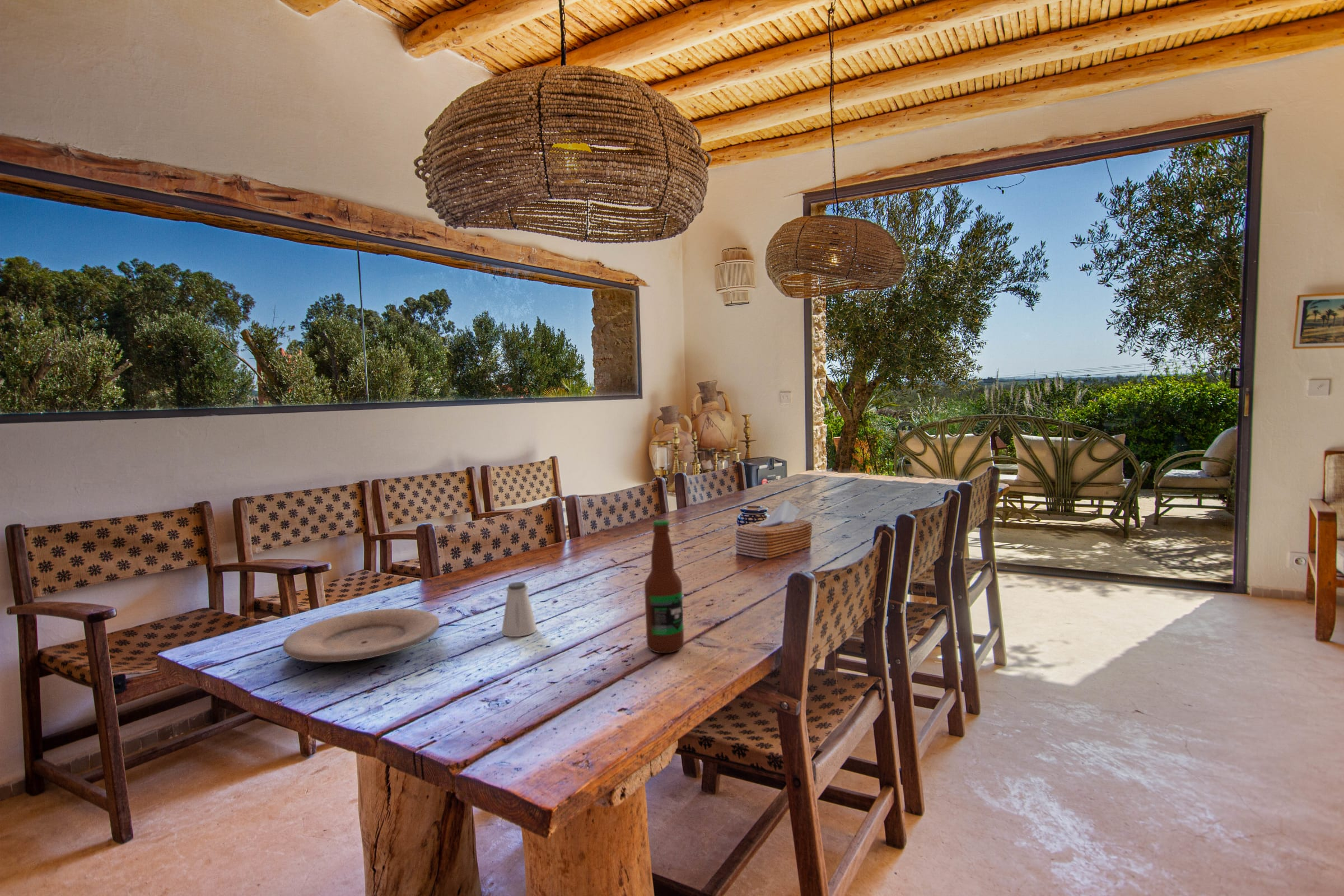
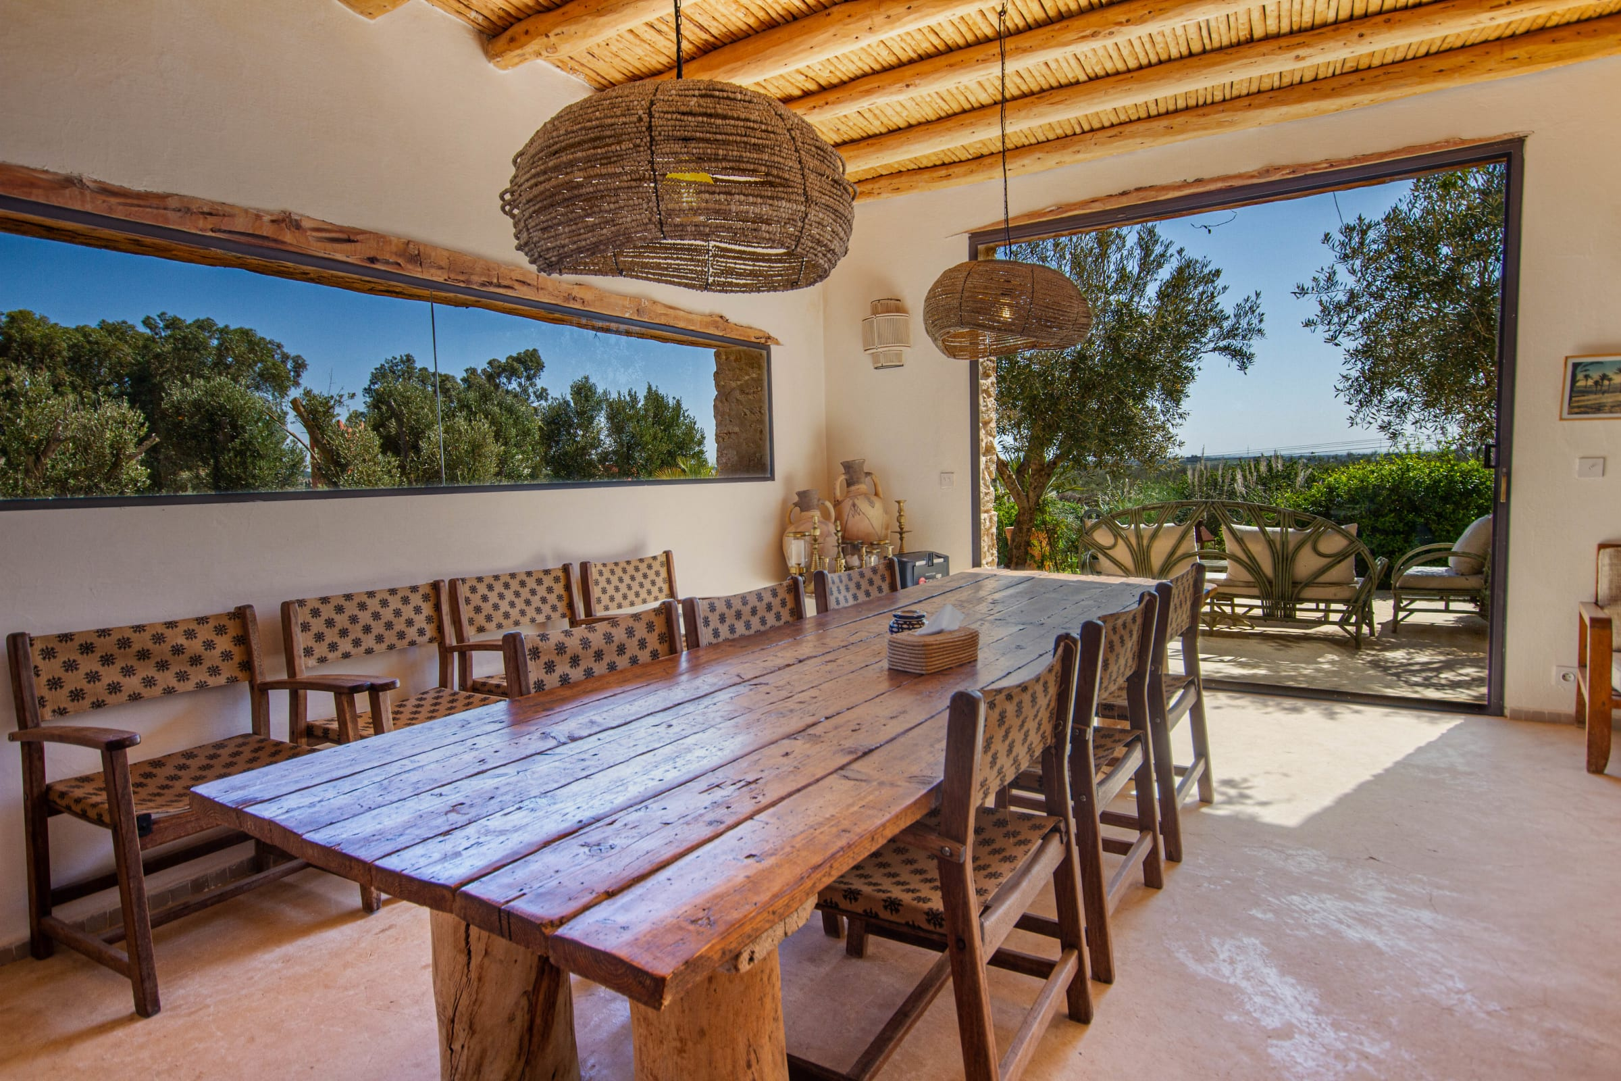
- saltshaker (518, 607)
- bottle (663, 584)
- plate (365, 638)
